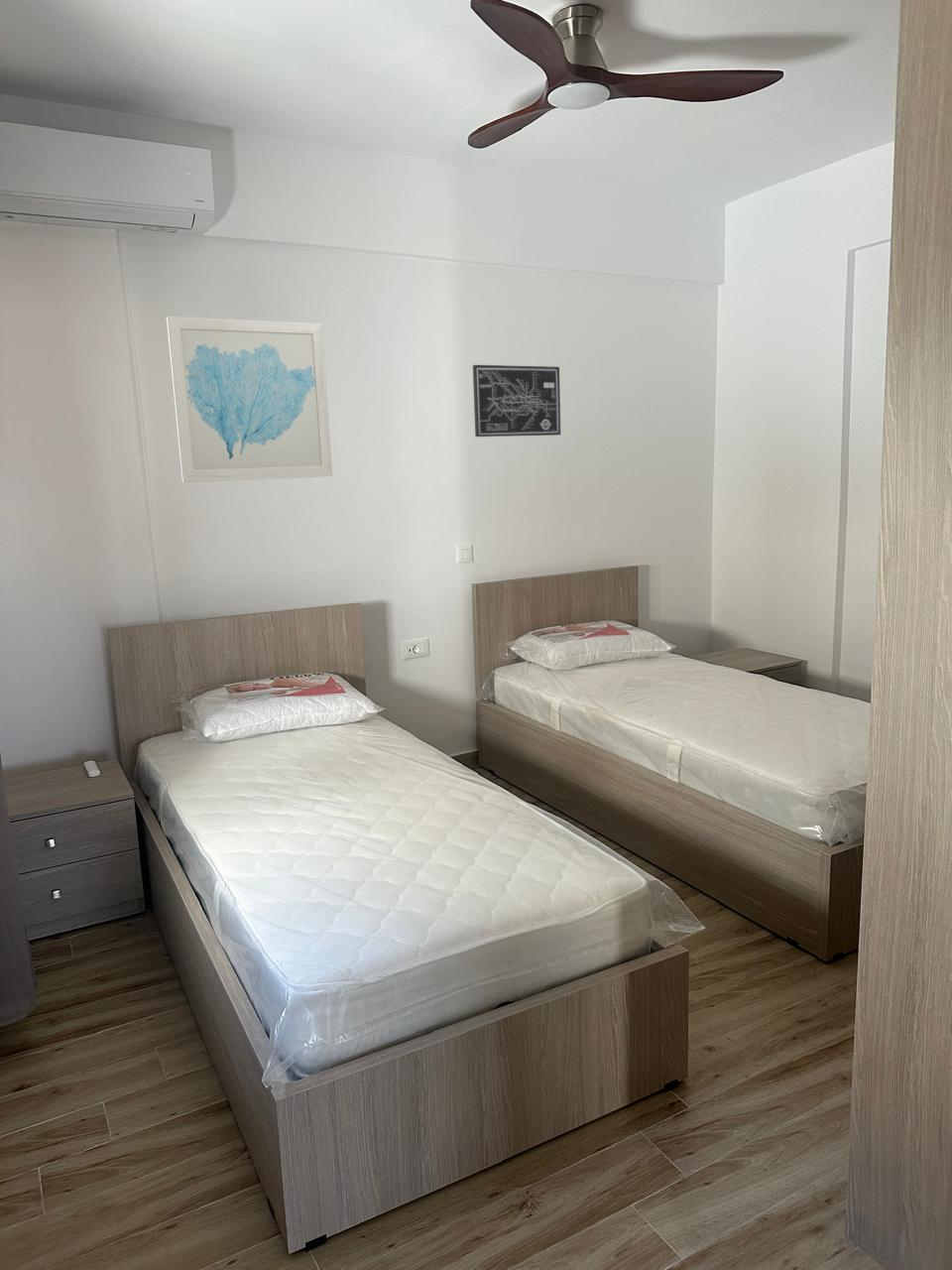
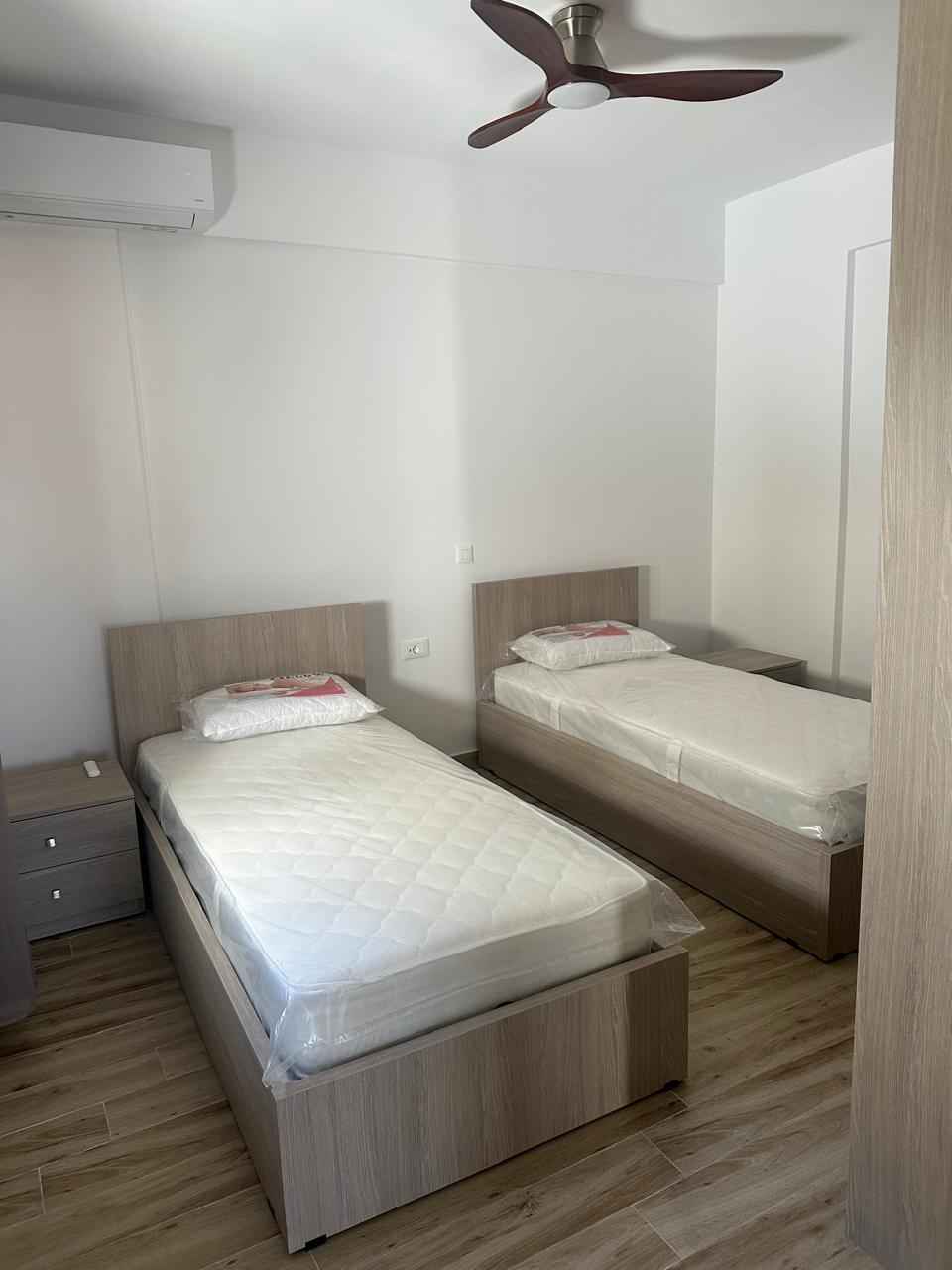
- wall art (518, 401)
- wall art (254, 401)
